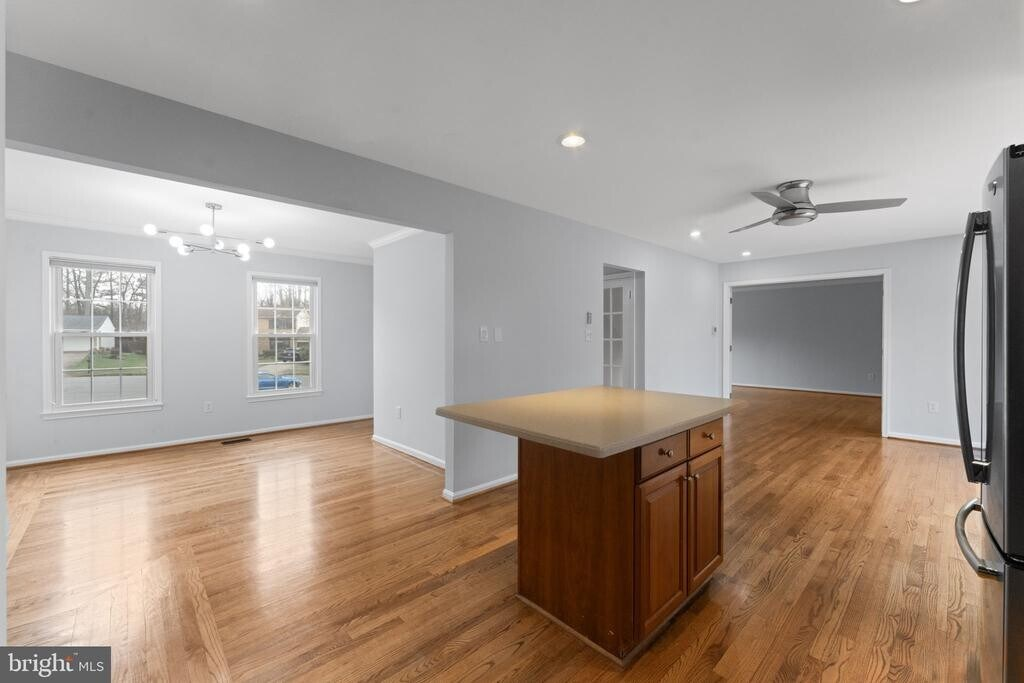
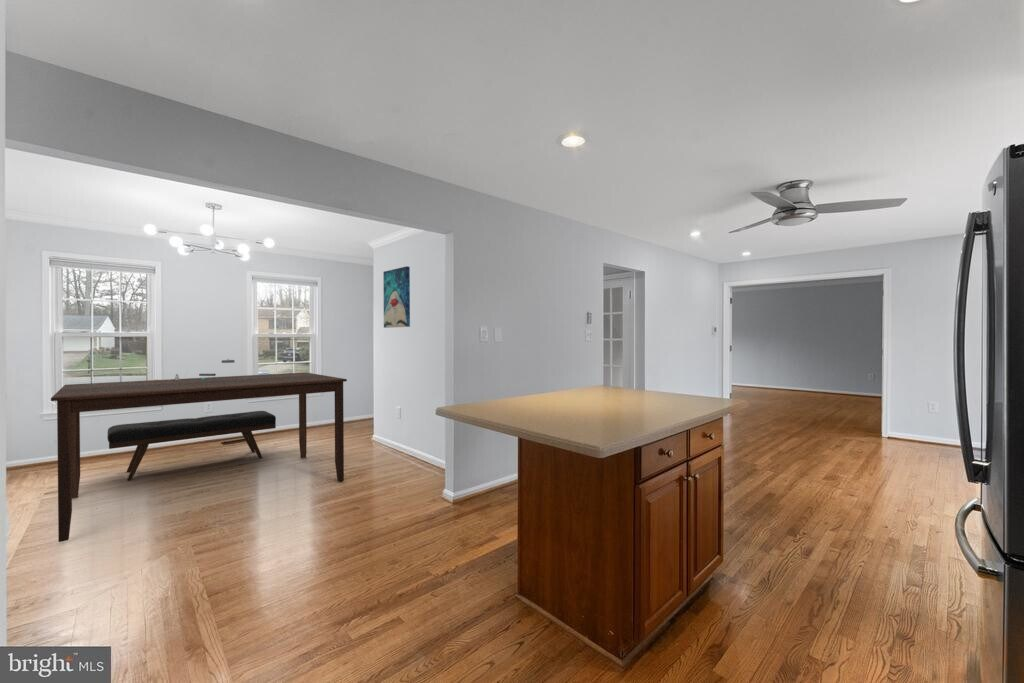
+ wall art (396, 298)
+ dining table (208, 419)
